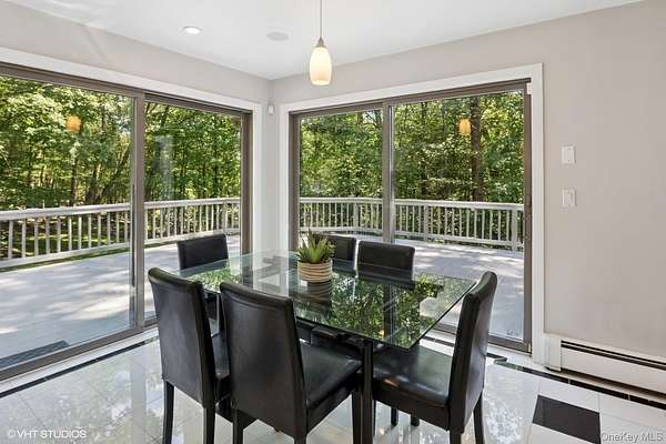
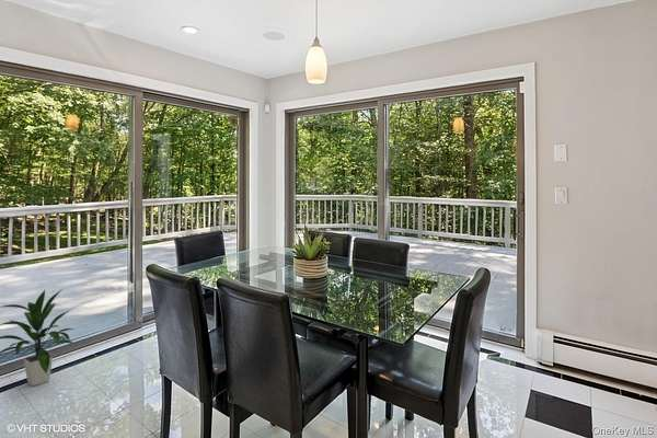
+ indoor plant (36, 336)
